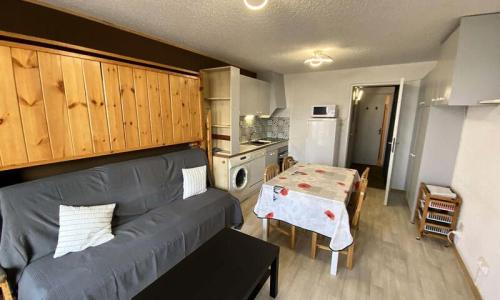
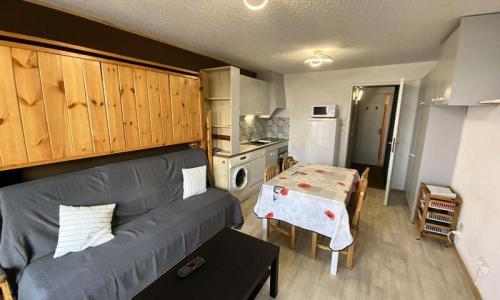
+ remote control (191, 266)
